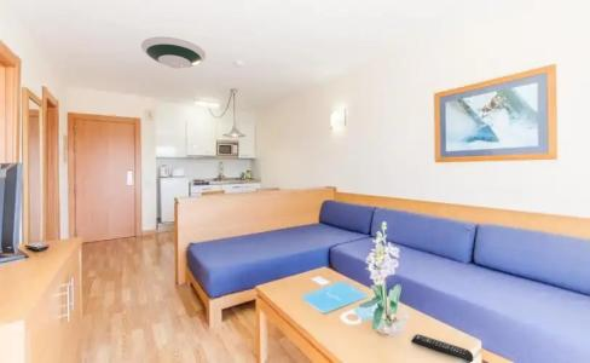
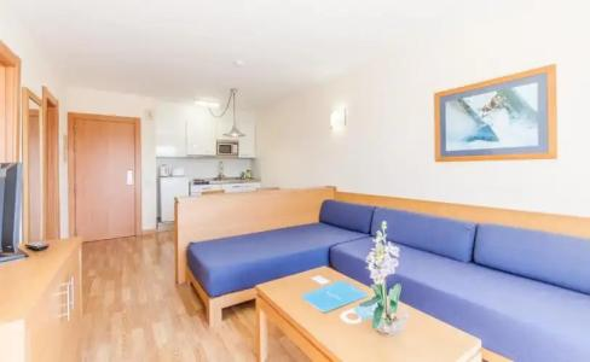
- remote control (440, 346)
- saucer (174, 59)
